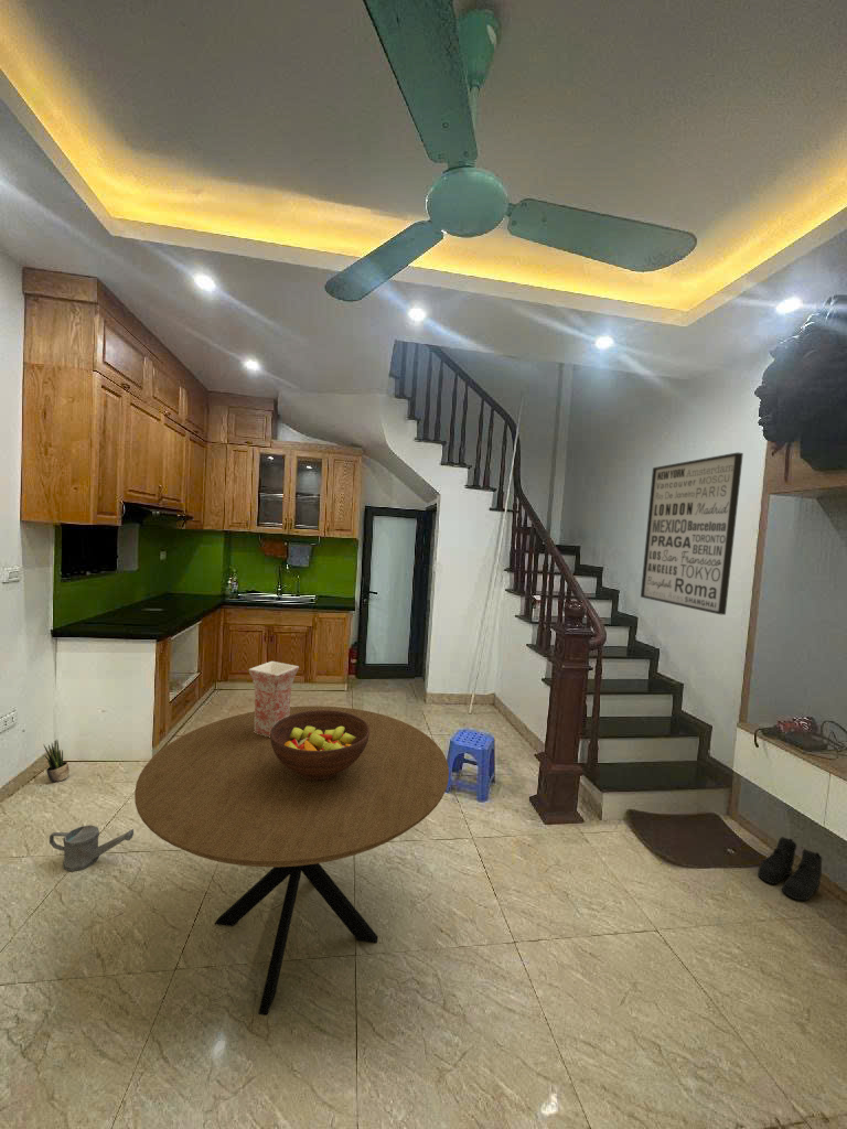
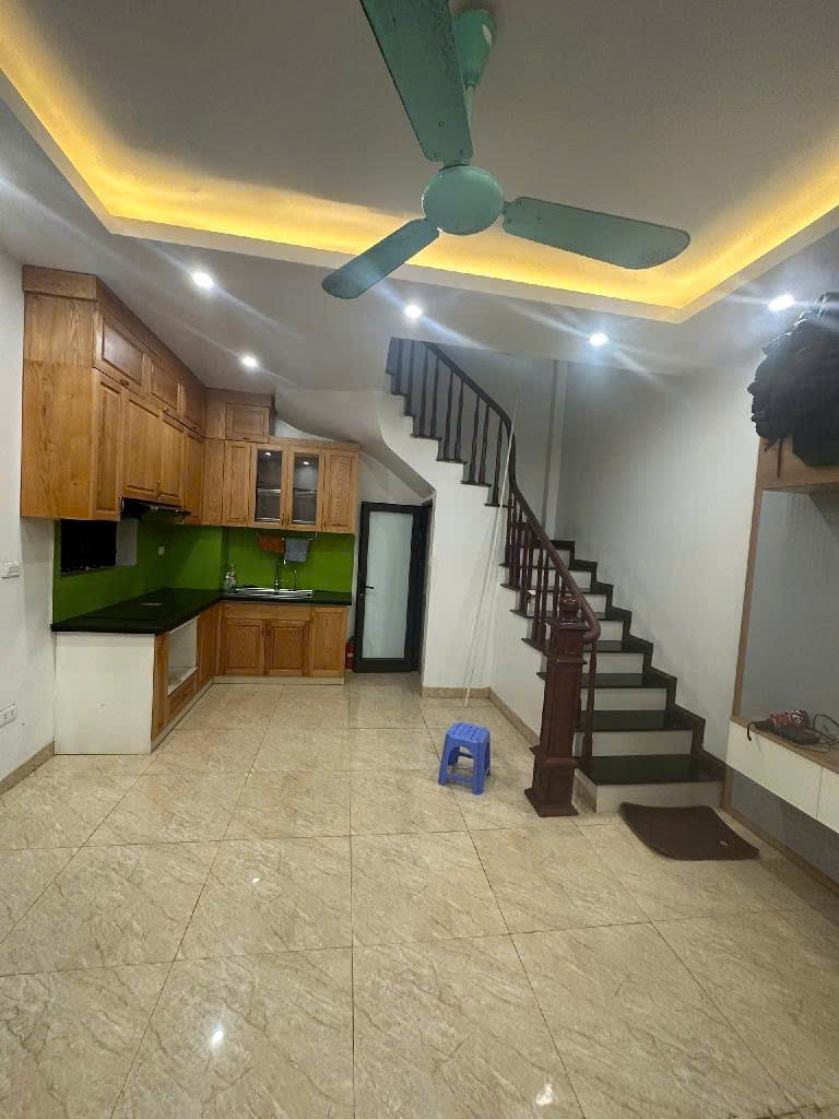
- watering can (90, 845)
- vase (272, 699)
- boots (791, 863)
- fruit bowl (320, 750)
- potted plant (55, 759)
- dining table (300, 846)
- wall art (685, 534)
